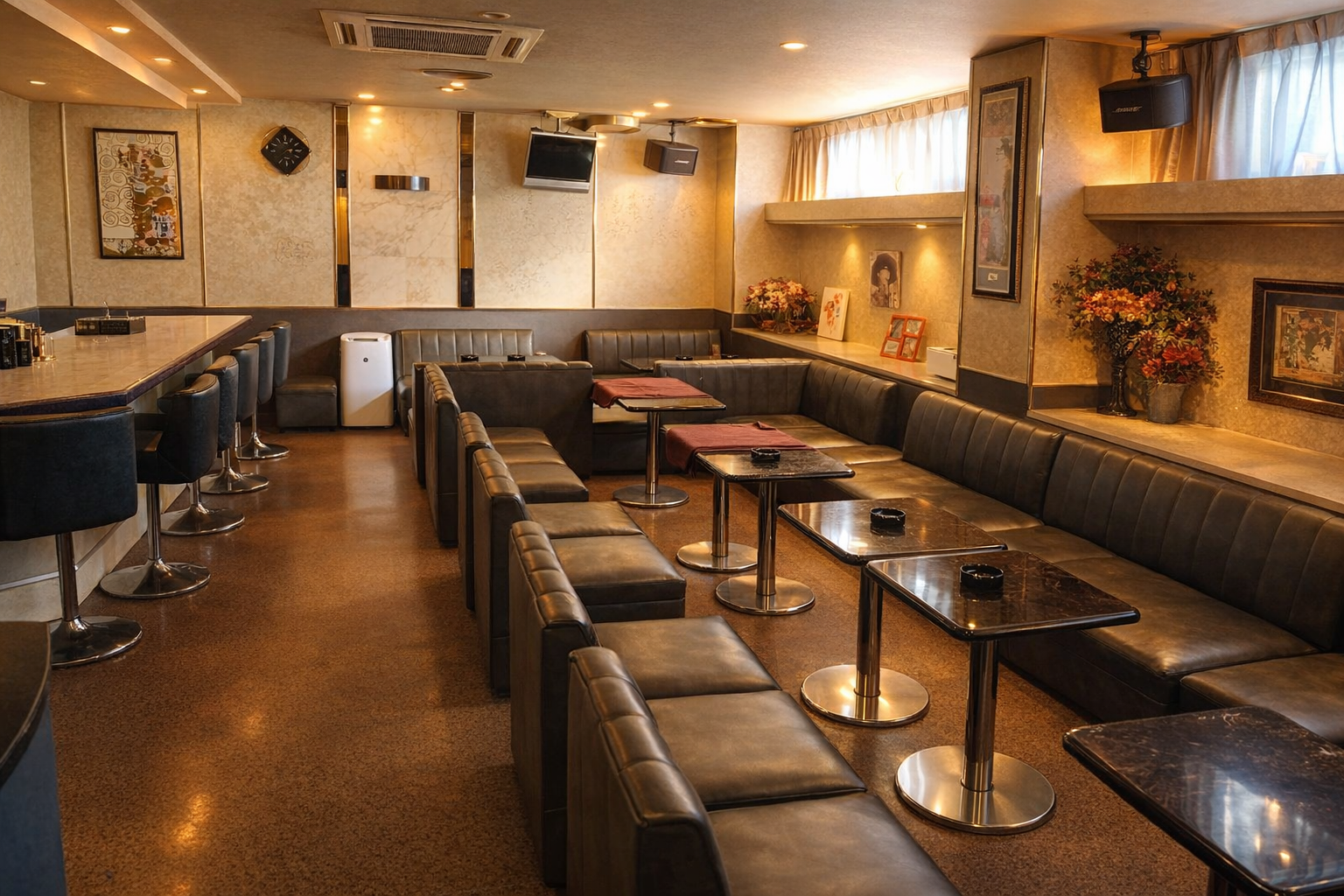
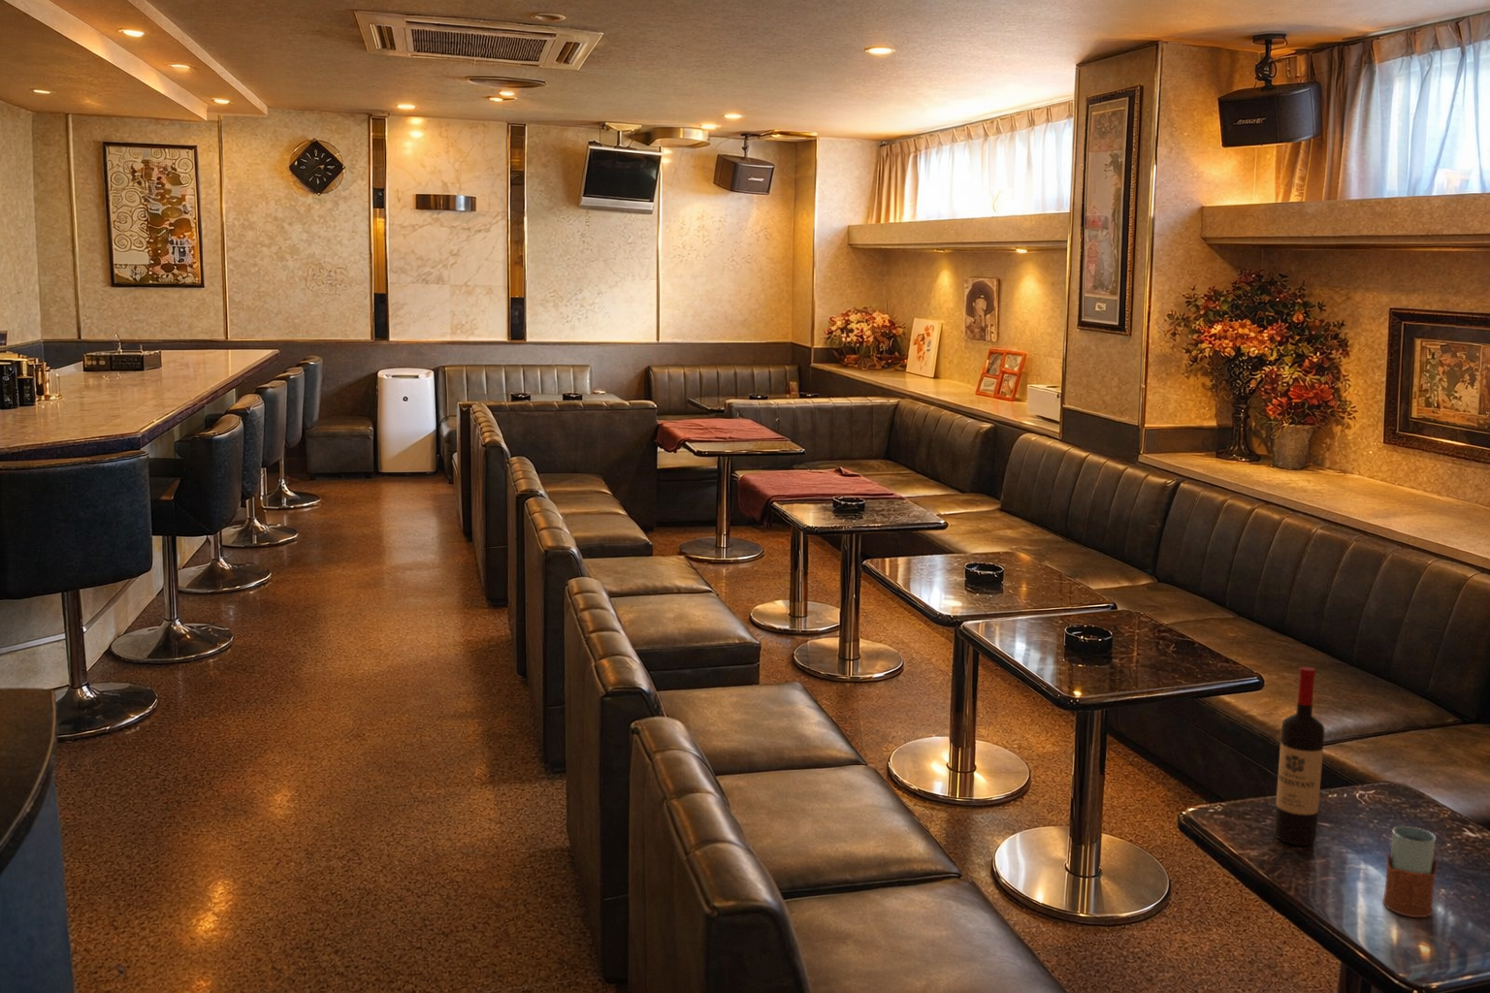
+ wine bottle (1300, 754)
+ drinking glass (1412, 874)
